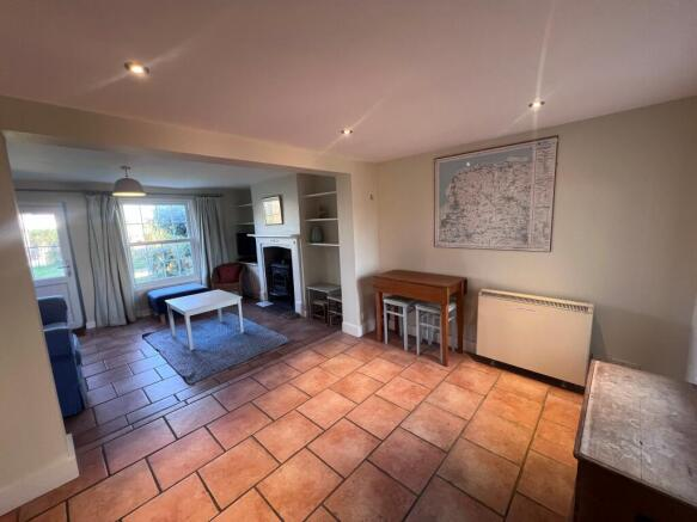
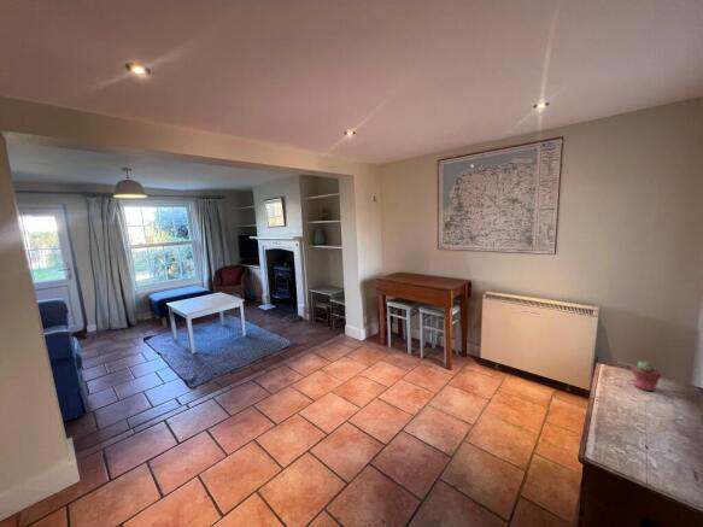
+ potted succulent (645, 374)
